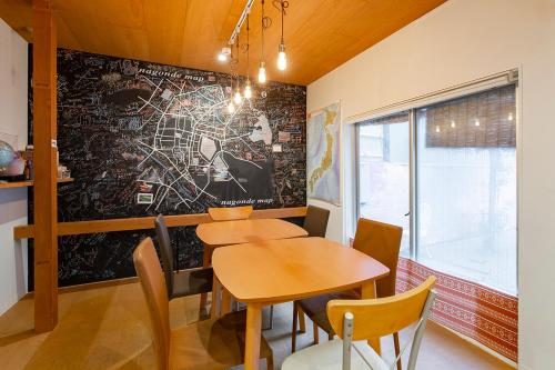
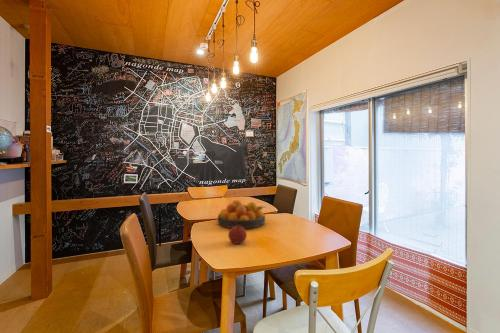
+ fruit (237, 233)
+ fruit bowl (241, 211)
